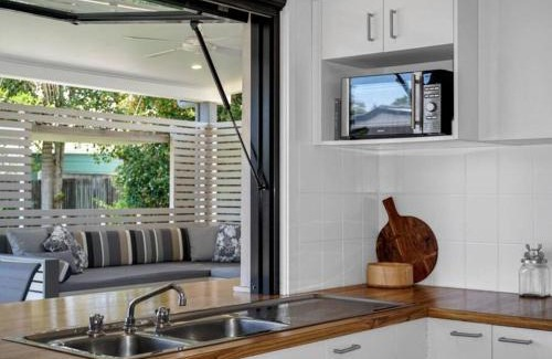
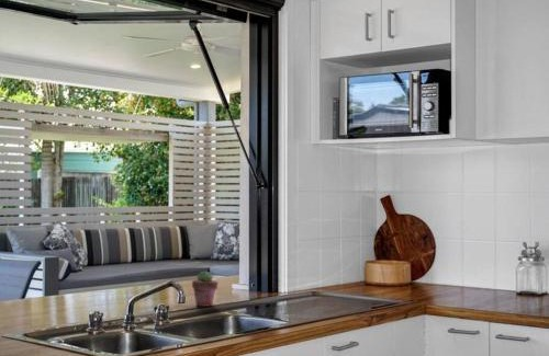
+ potted succulent (204, 287)
